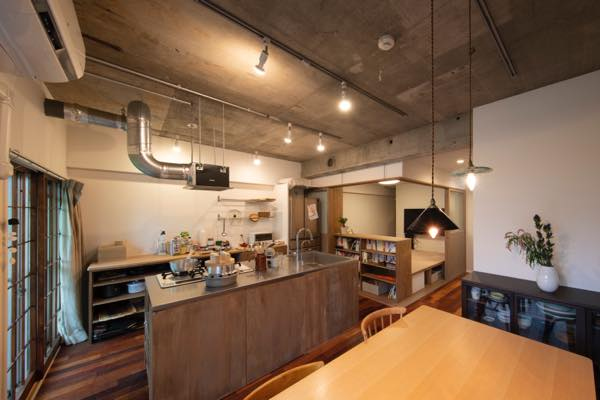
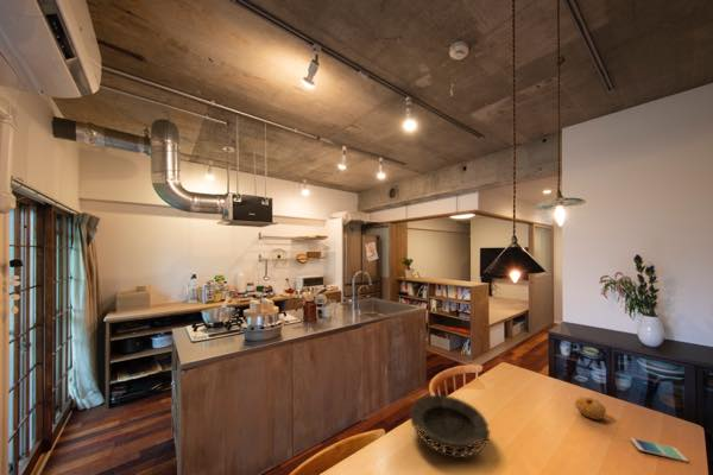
+ smartphone (657, 449)
+ fruit (589, 406)
+ decorative bowl (447, 426)
